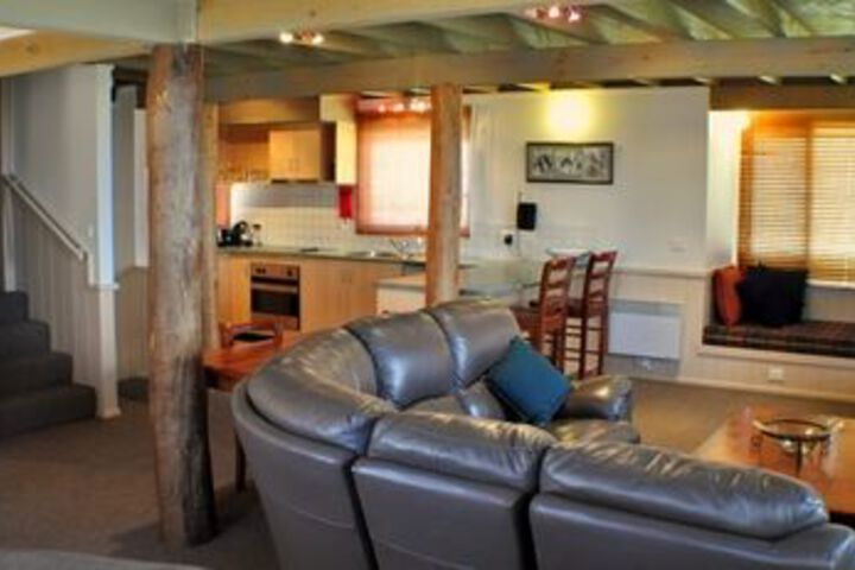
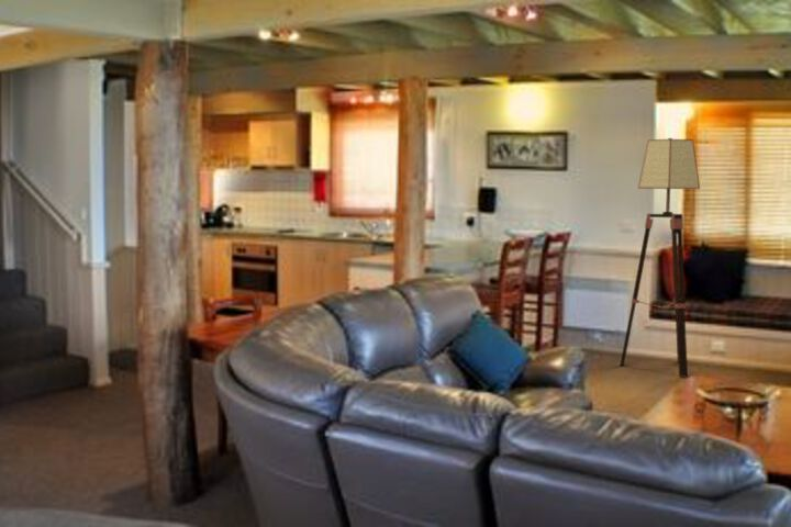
+ floor lamp (672, 255)
